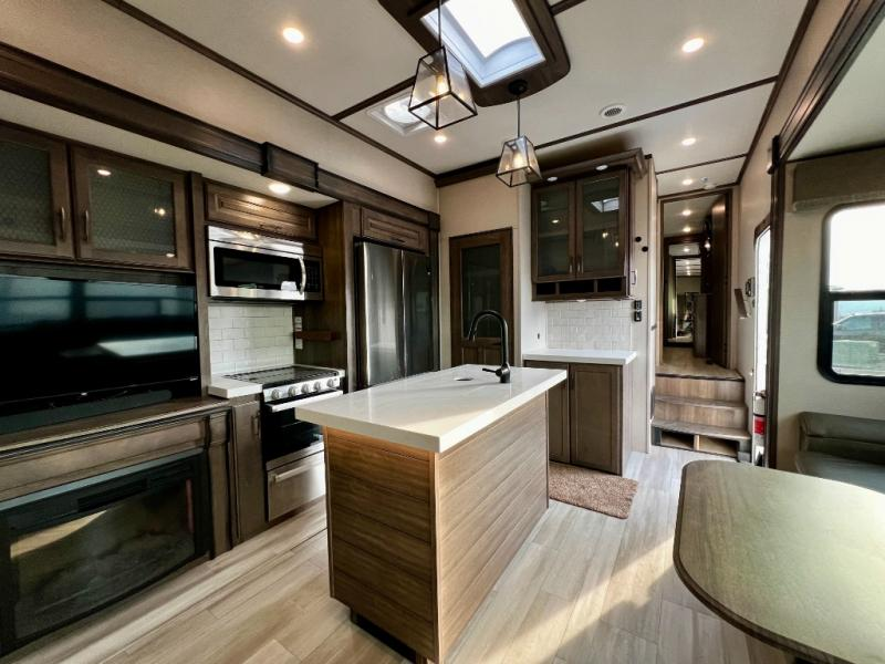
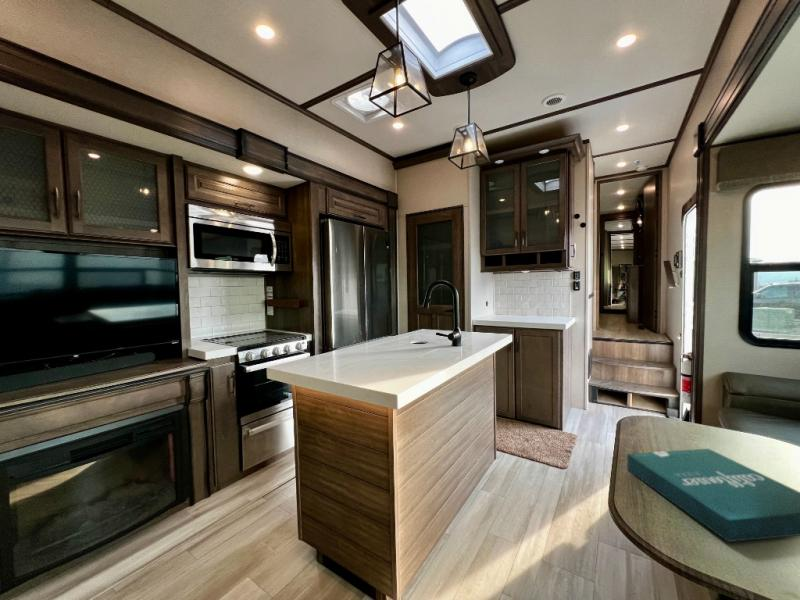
+ pizza box (716, 487)
